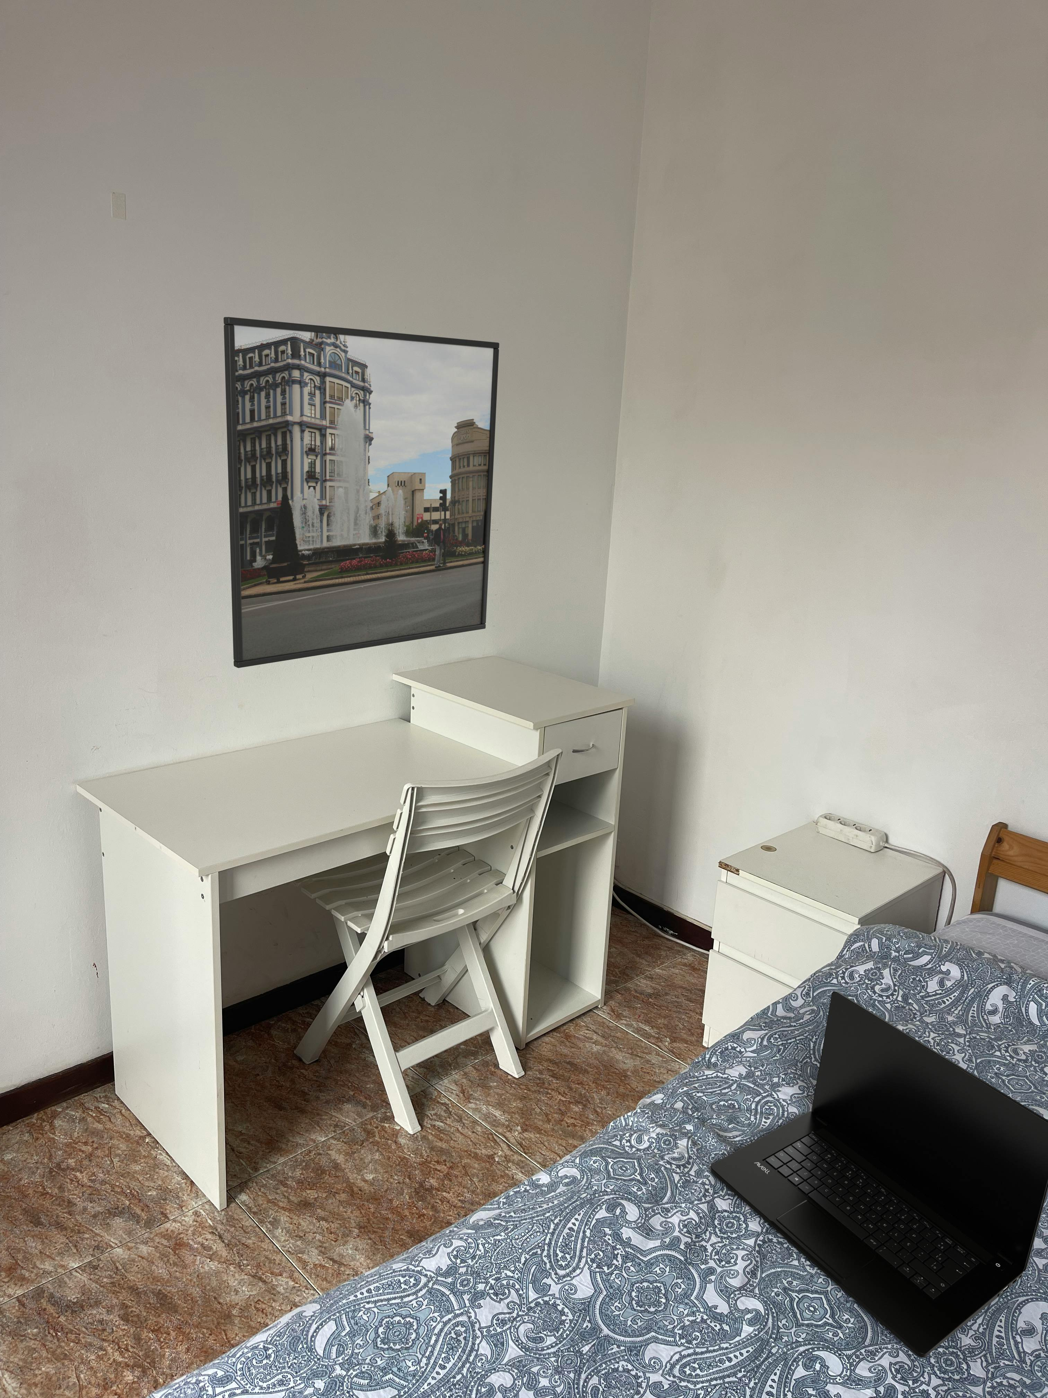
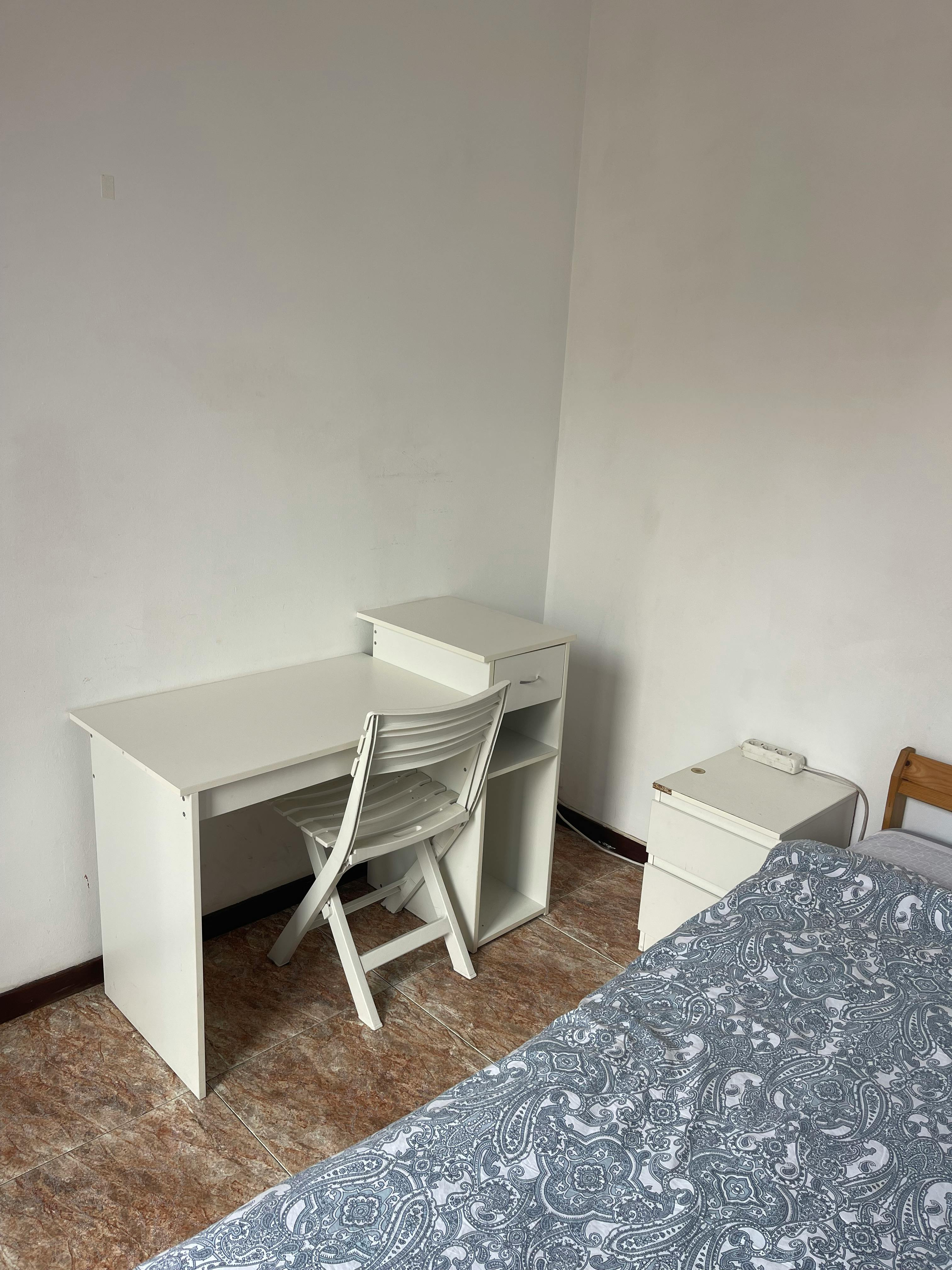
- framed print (373, 495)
- laptop (872, 1153)
